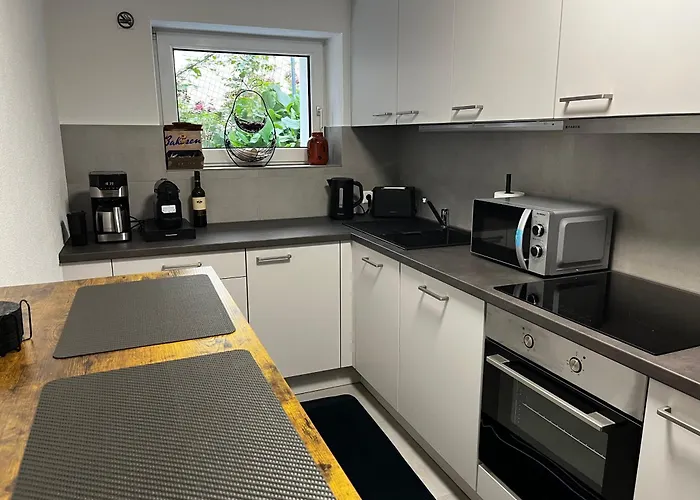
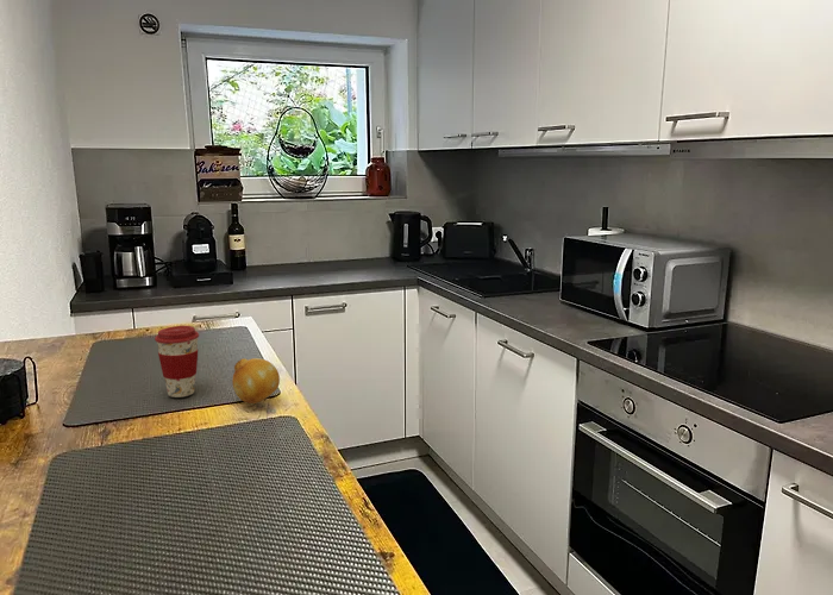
+ coffee cup (178, 361)
+ fruit (256, 381)
